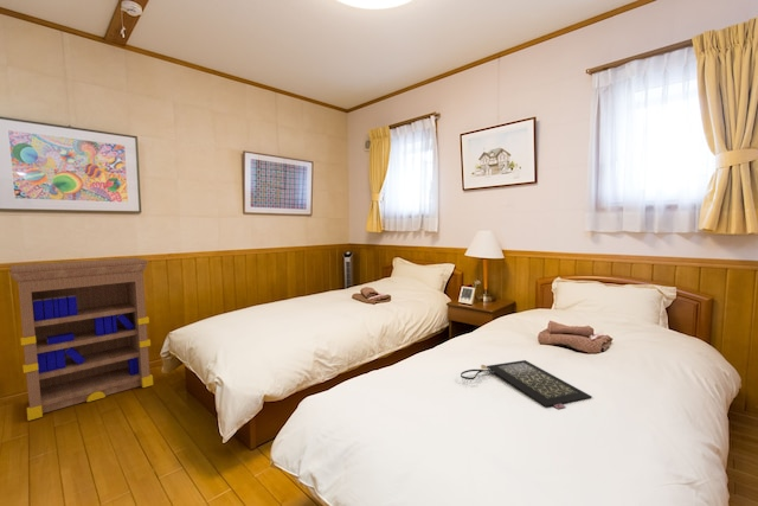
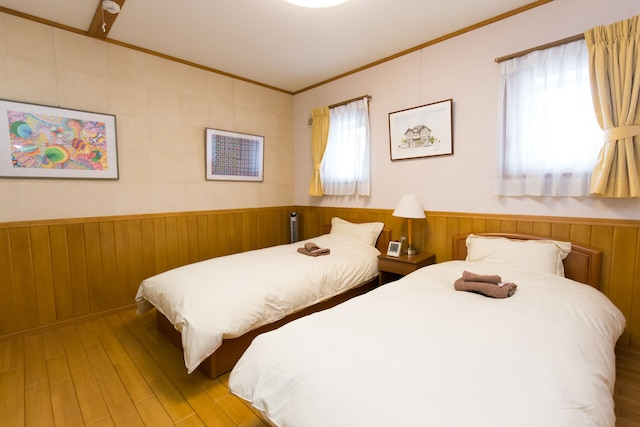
- bookcase (88, 328)
- clutch bag (528, 378)
